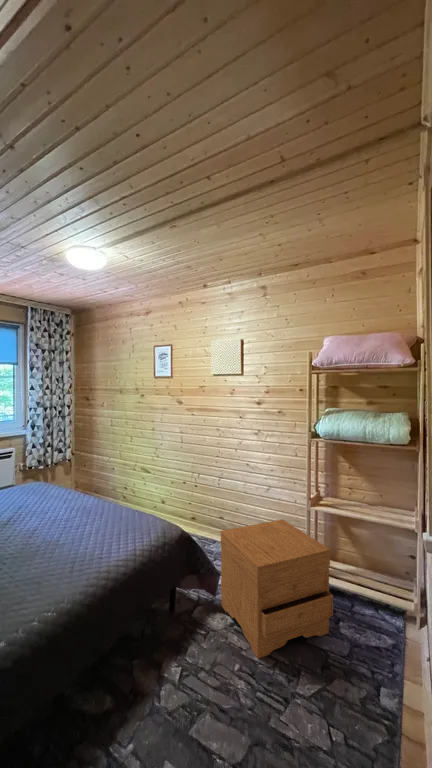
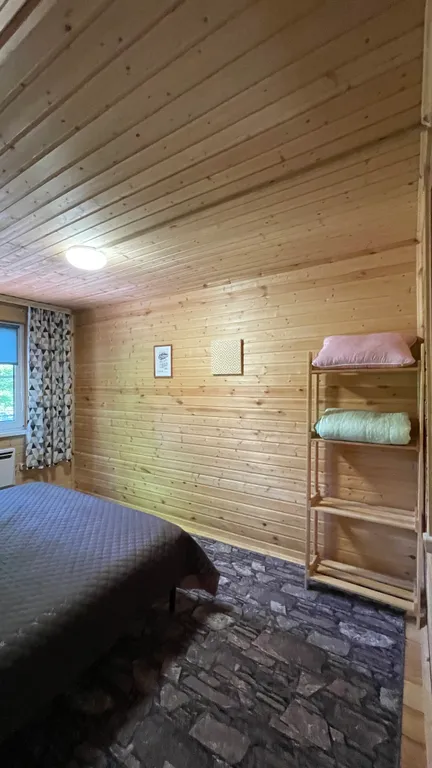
- nightstand (274, 581)
